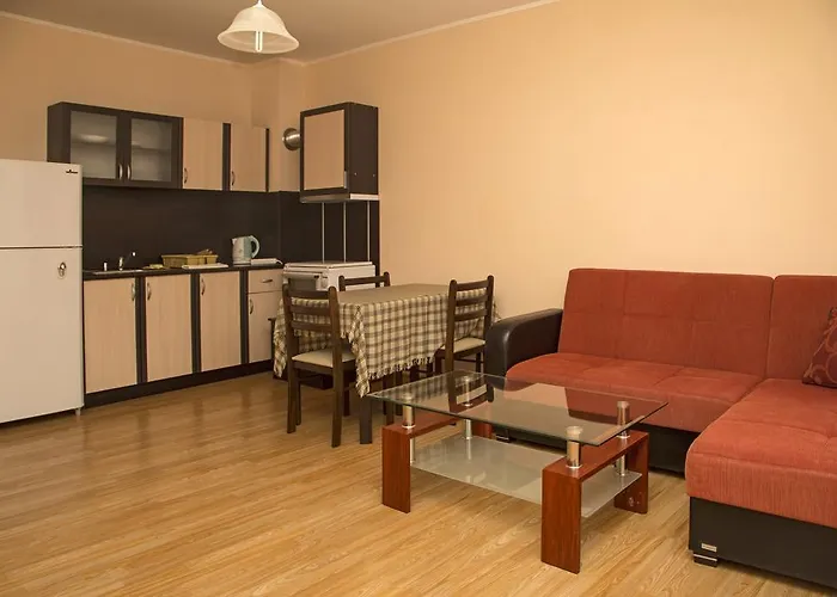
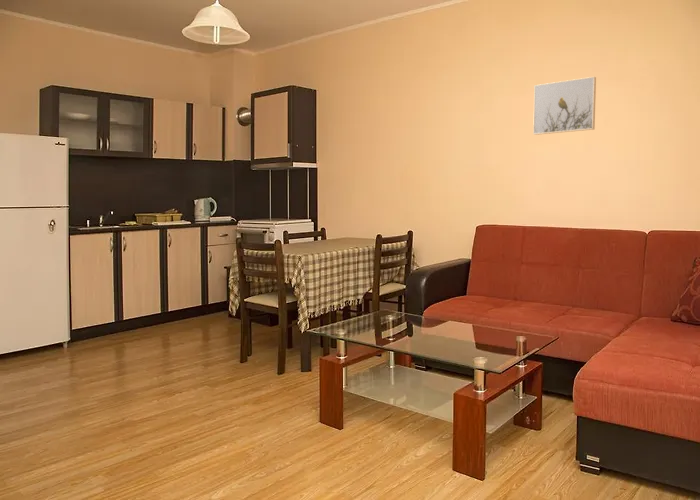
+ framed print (563, 106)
